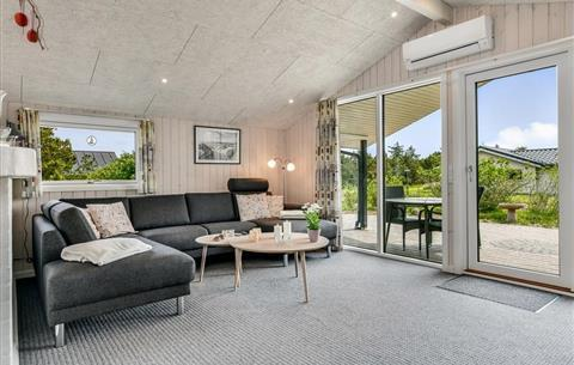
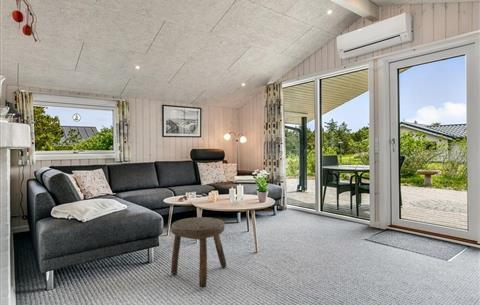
+ stool (203, 248)
